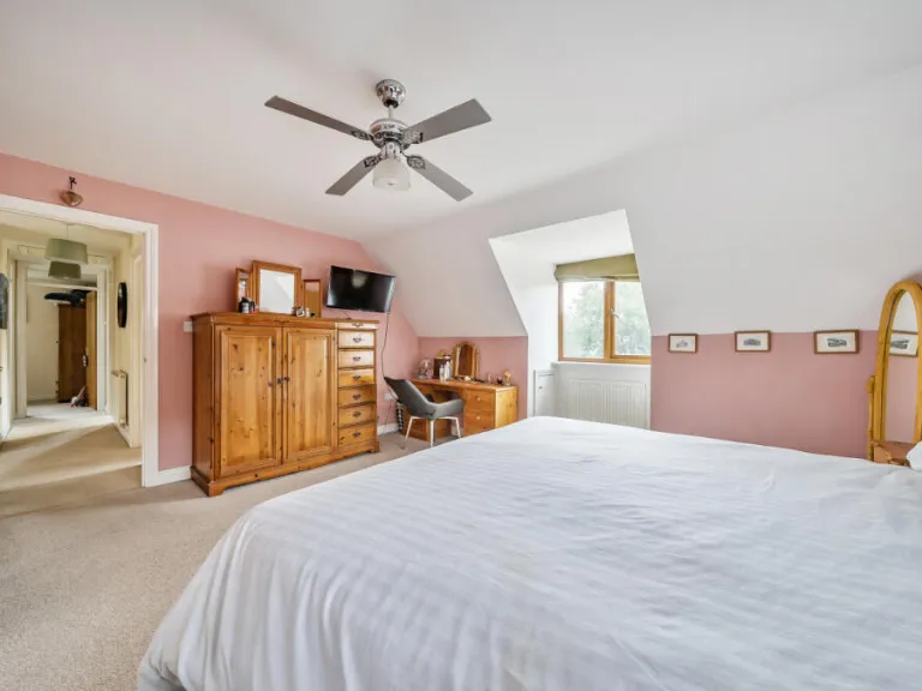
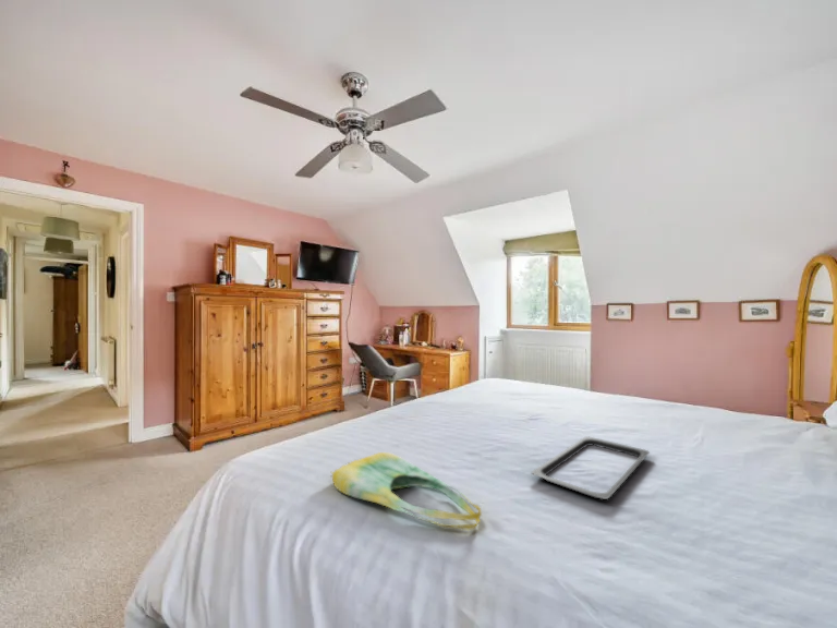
+ tote bag (405, 486)
+ serving tray (597, 446)
